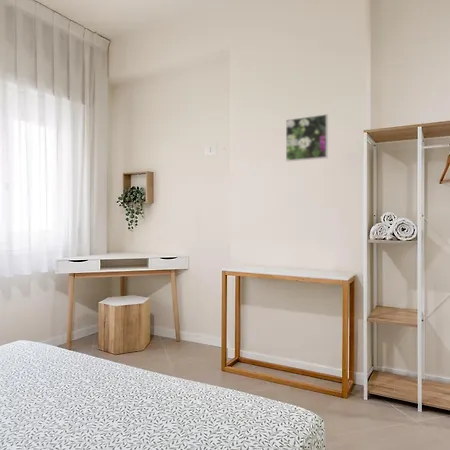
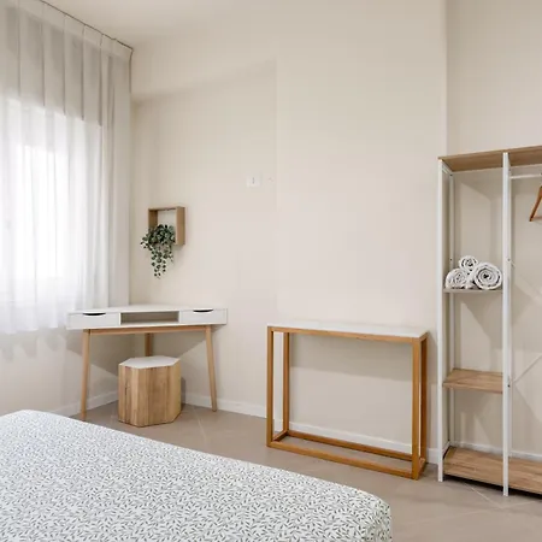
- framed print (306, 138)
